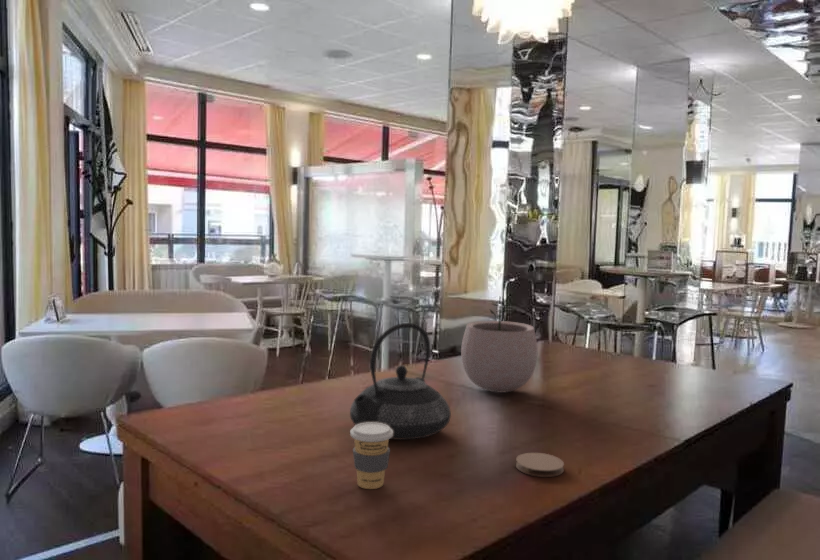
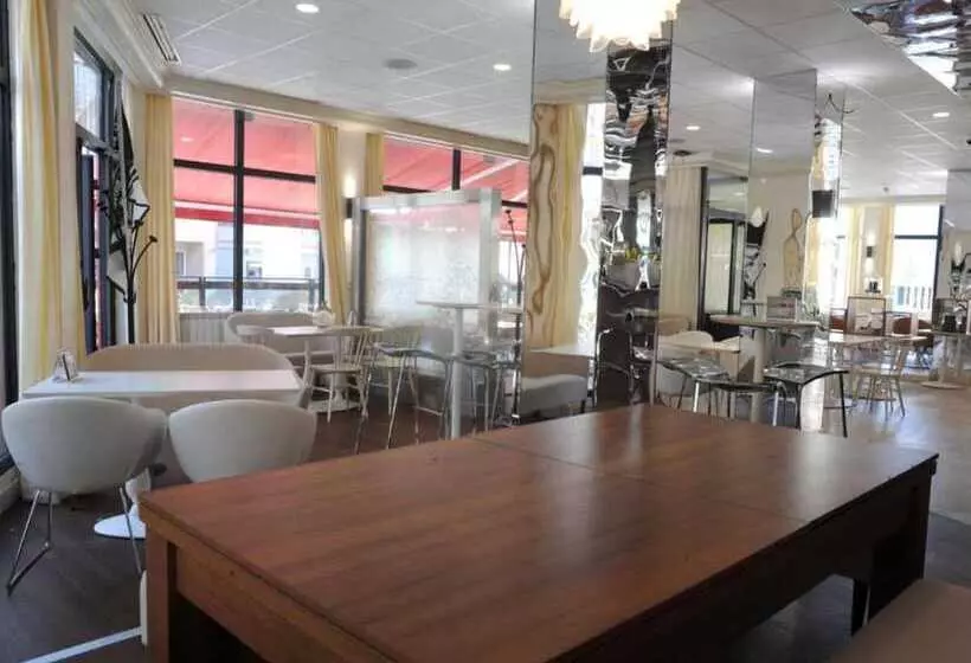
- plant pot (499, 343)
- coaster (539, 464)
- teapot (396, 378)
- coffee cup (371, 455)
